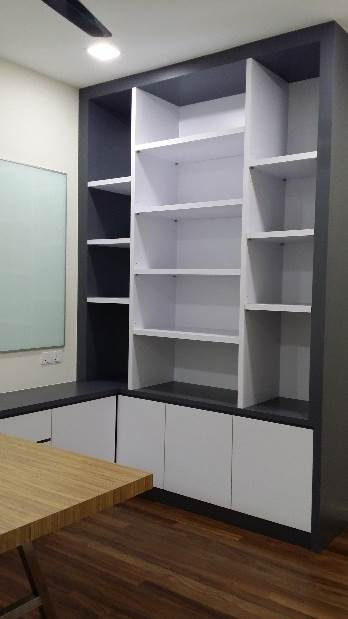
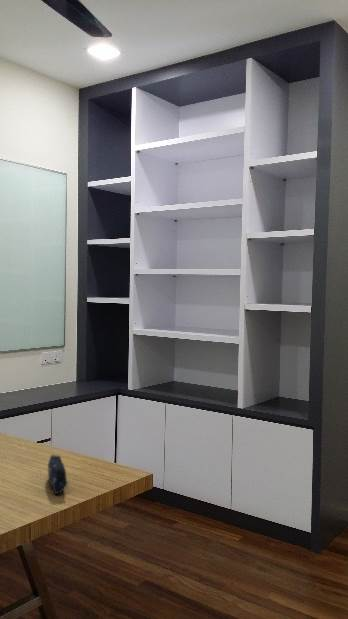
+ pencil case (56, 473)
